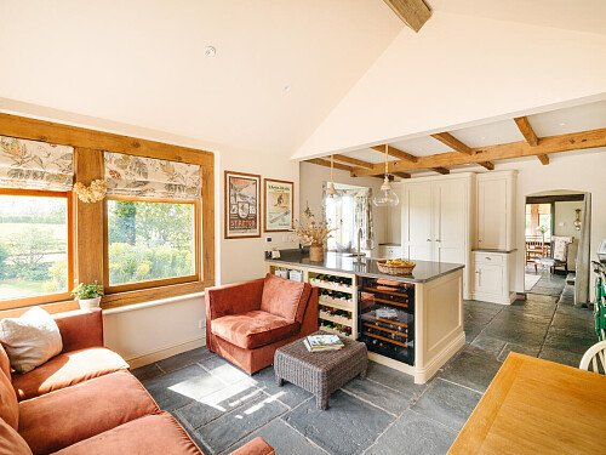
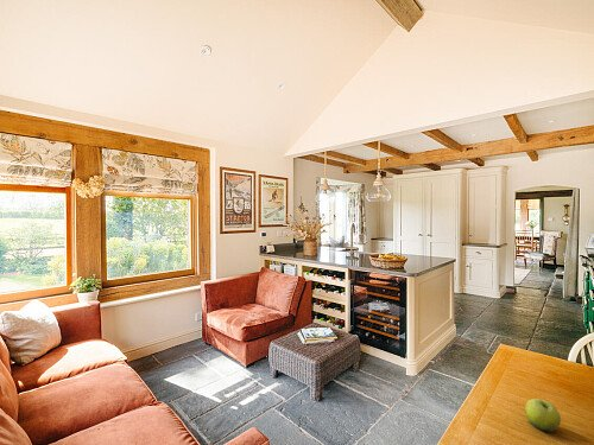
+ fruit (542, 413)
